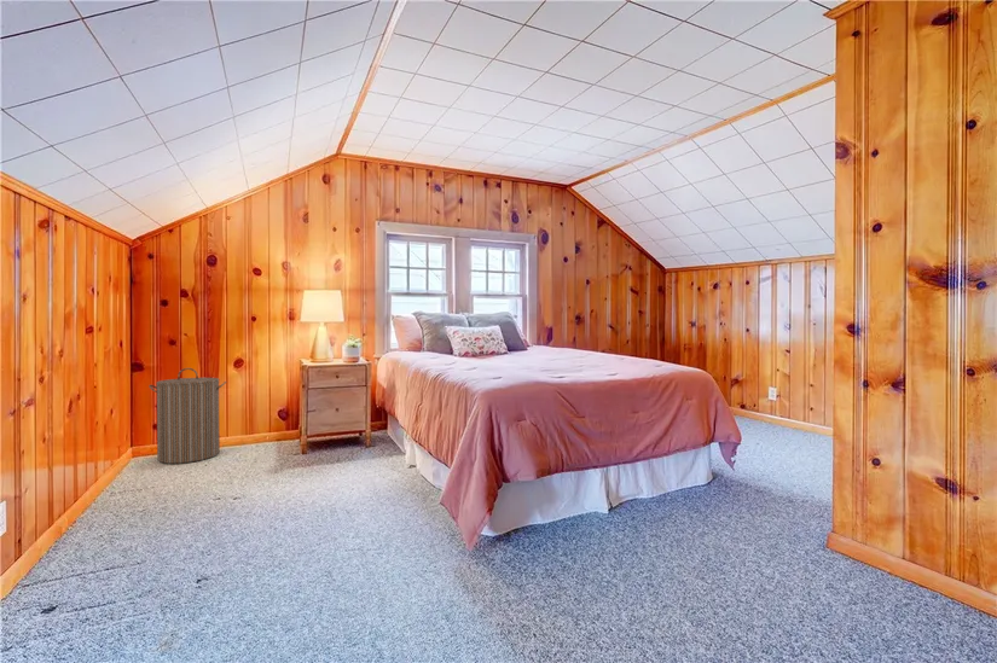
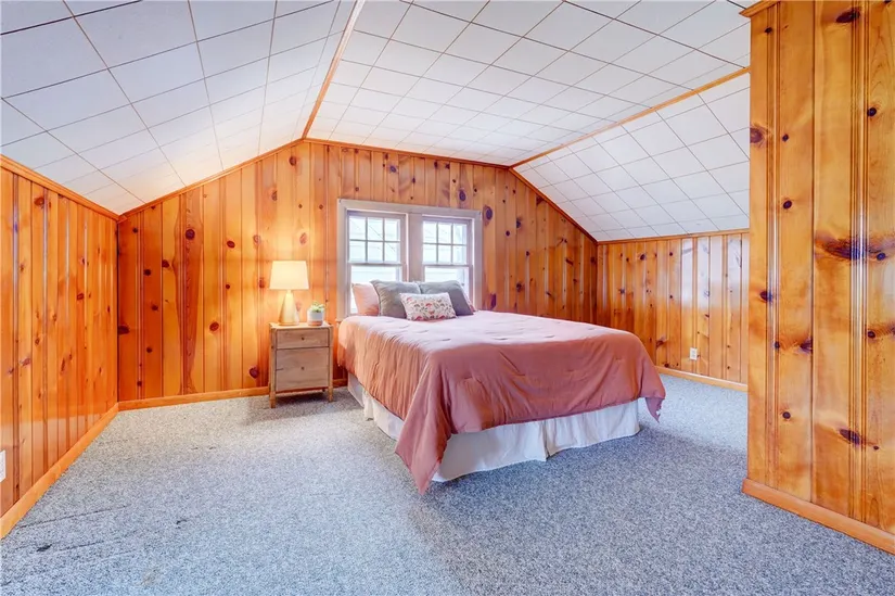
- laundry hamper (189, 412)
